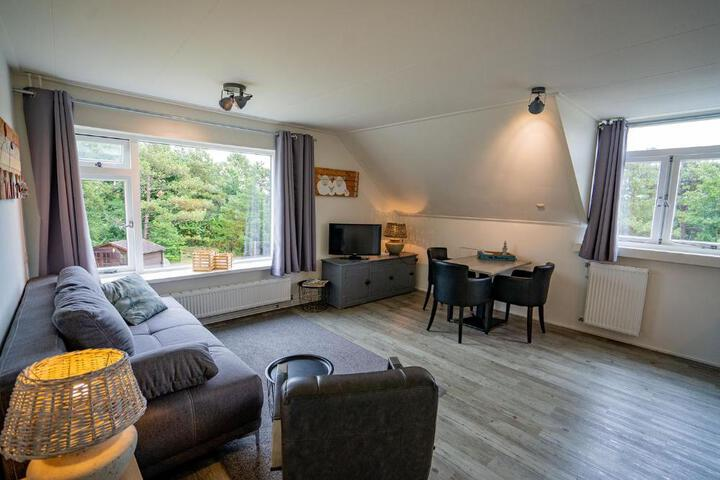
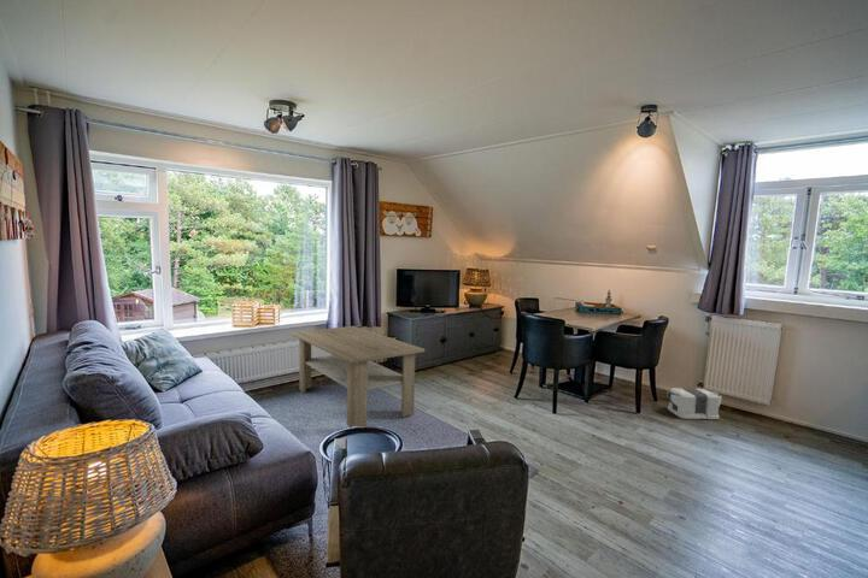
+ speaker (693, 402)
+ coffee table (352, 371)
